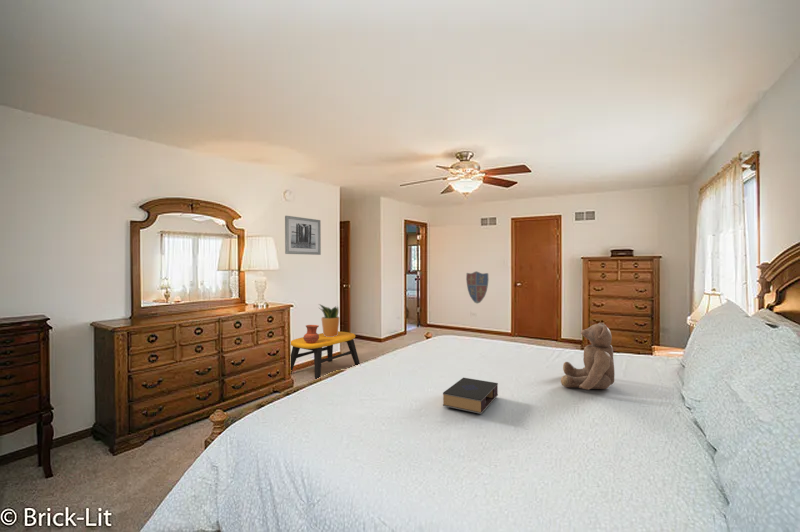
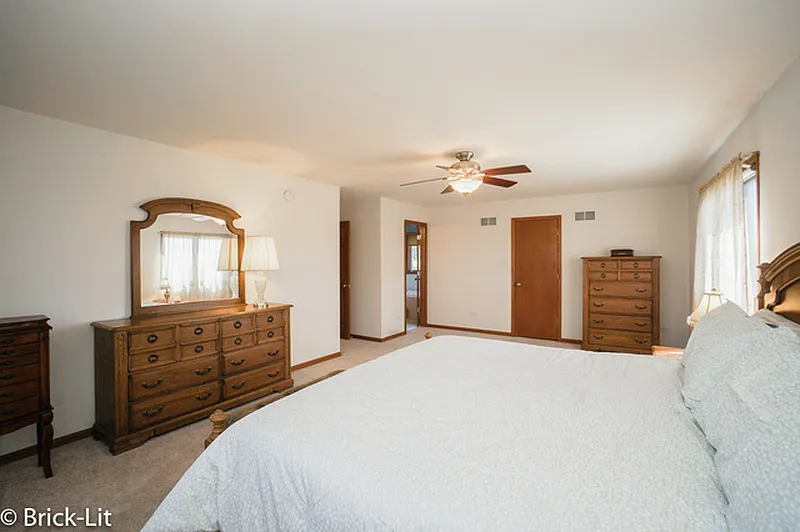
- bench (321, 353)
- wall art (303, 236)
- teddy bear (586, 352)
- decorative shield (476, 287)
- book (471, 394)
- potted plant (329, 320)
- ceramic pot (311, 333)
